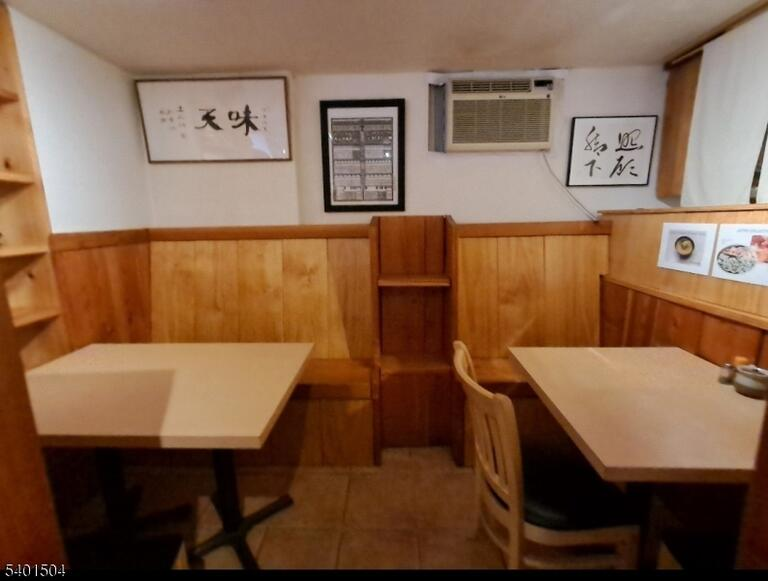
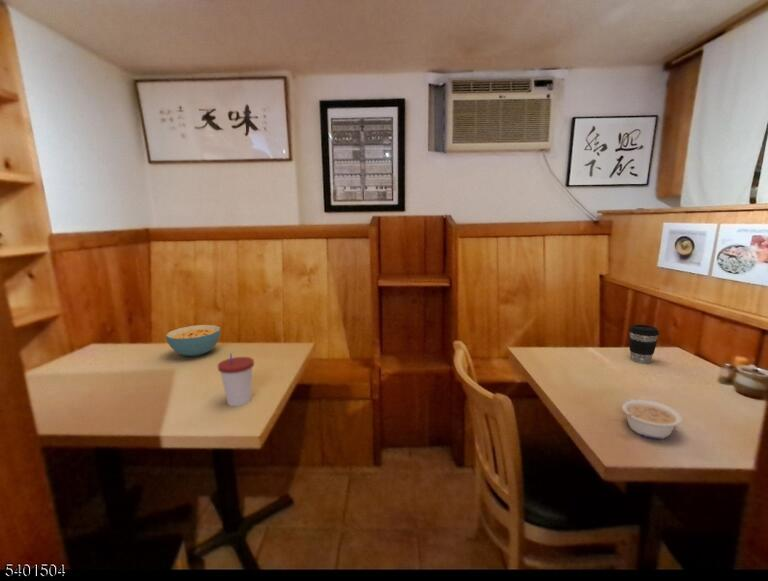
+ cereal bowl (195, 343)
+ coffee cup (642, 344)
+ legume (649, 419)
+ cup (237, 377)
